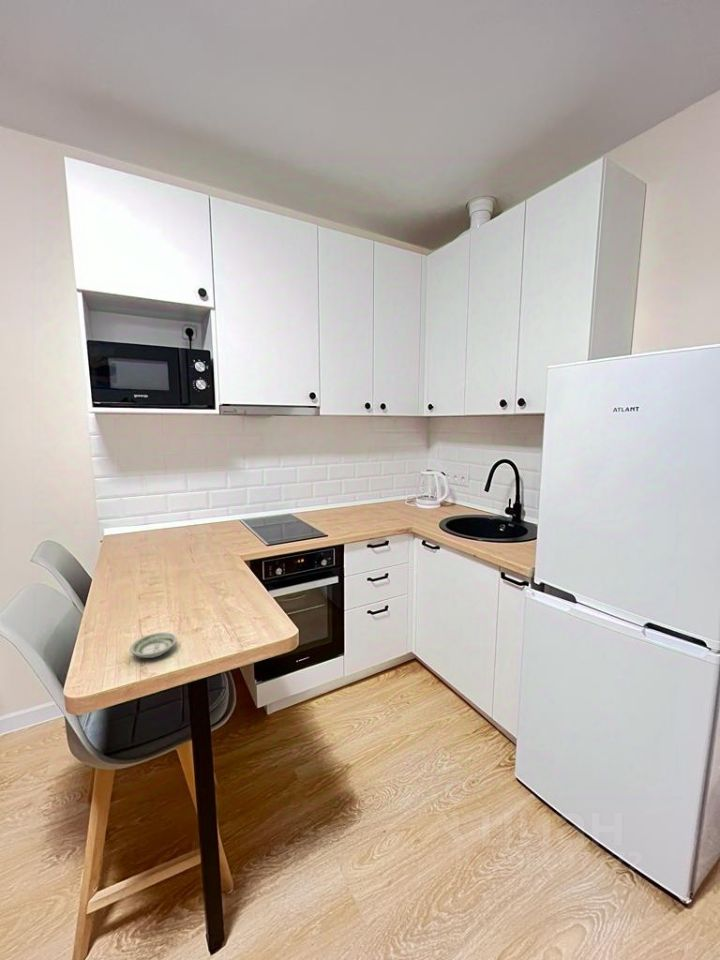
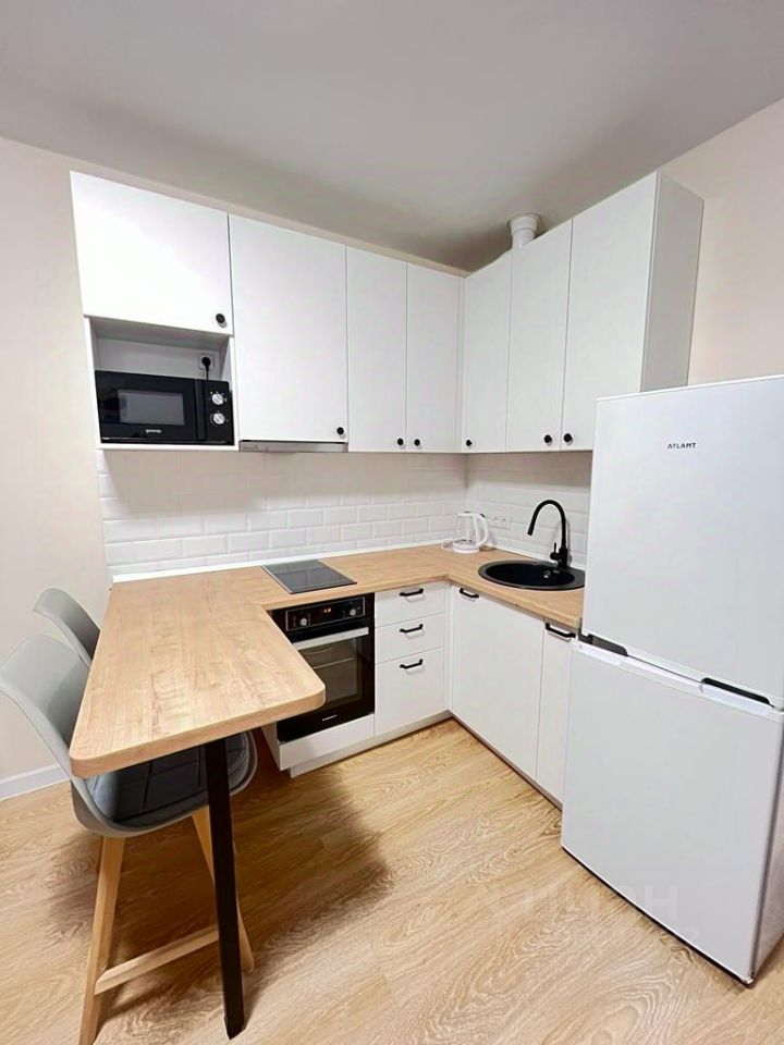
- saucer (154, 647)
